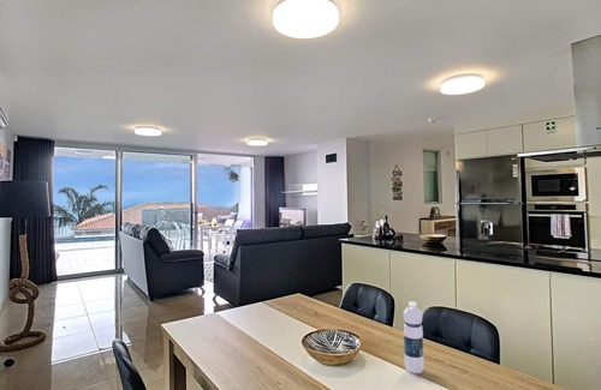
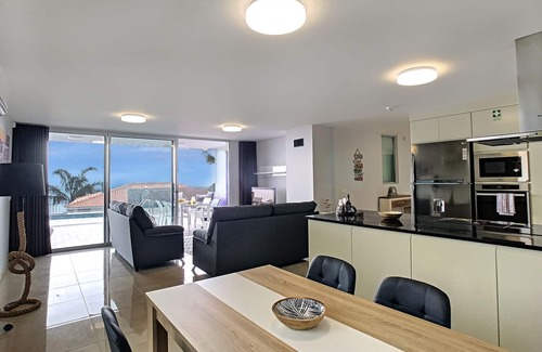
- water bottle (412, 336)
